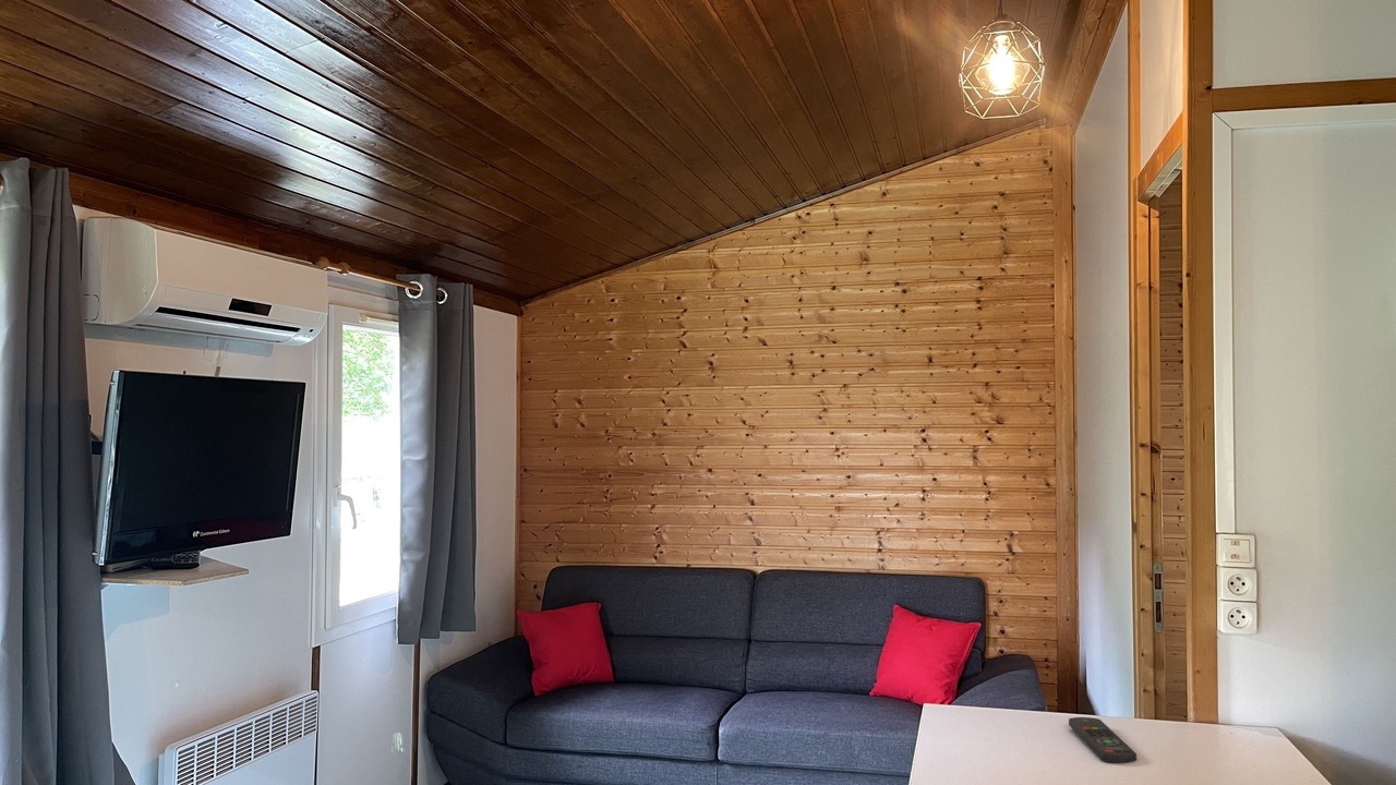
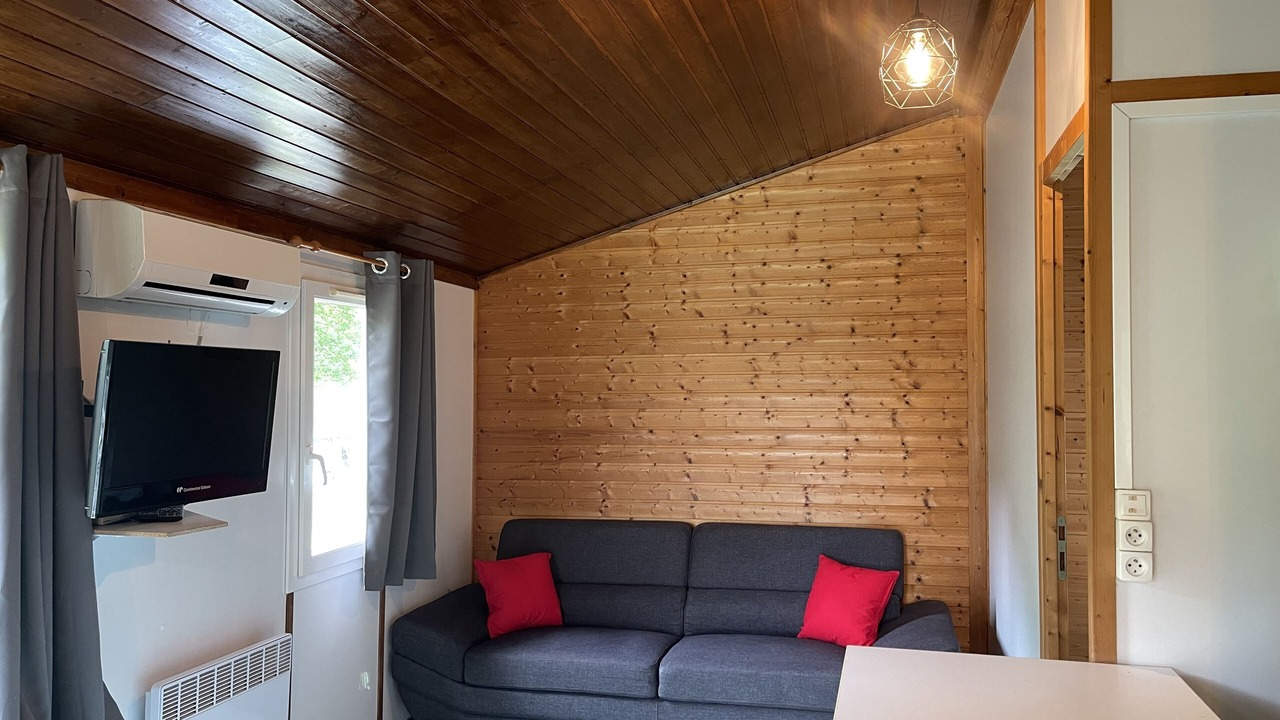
- remote control (1100, 738)
